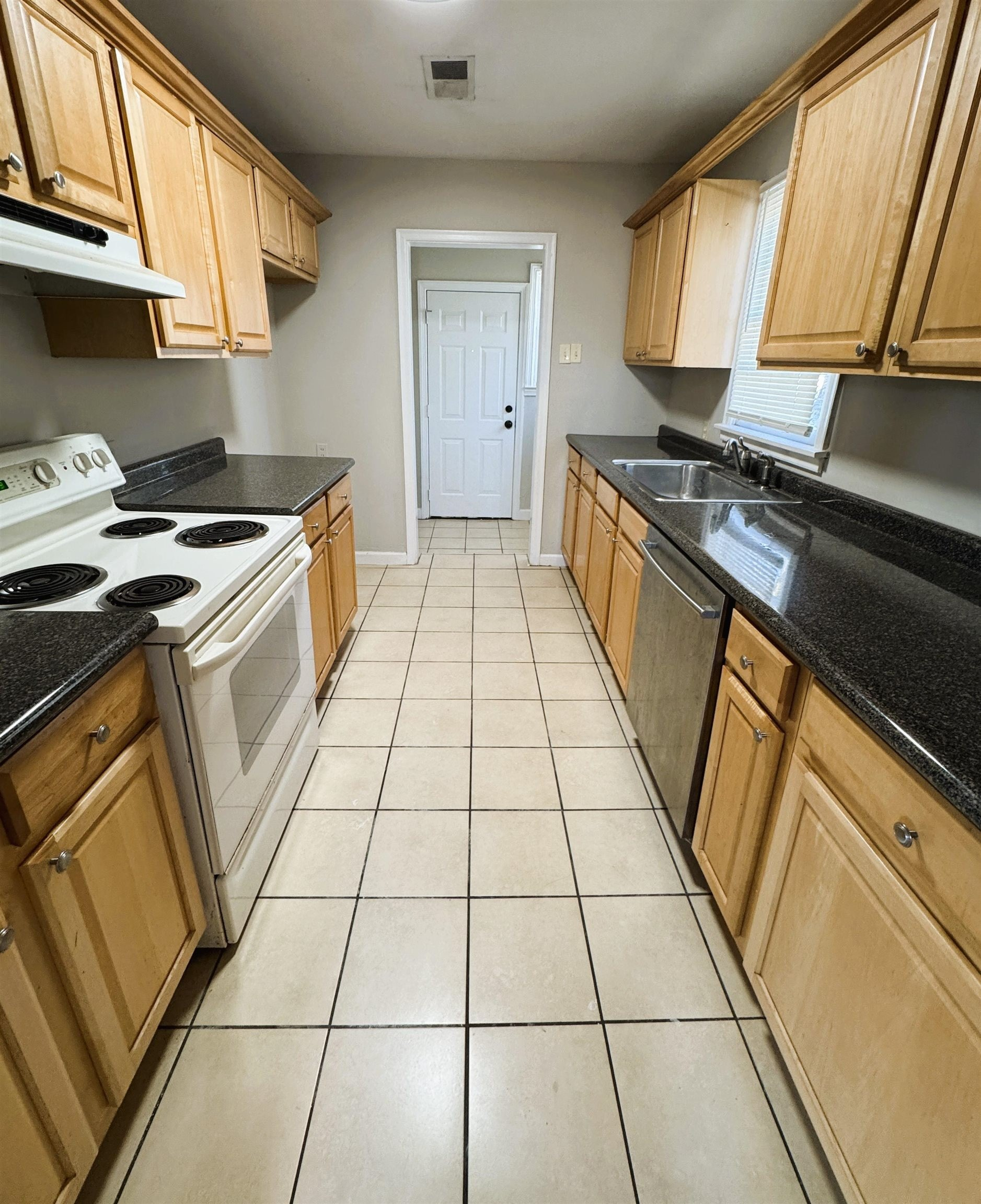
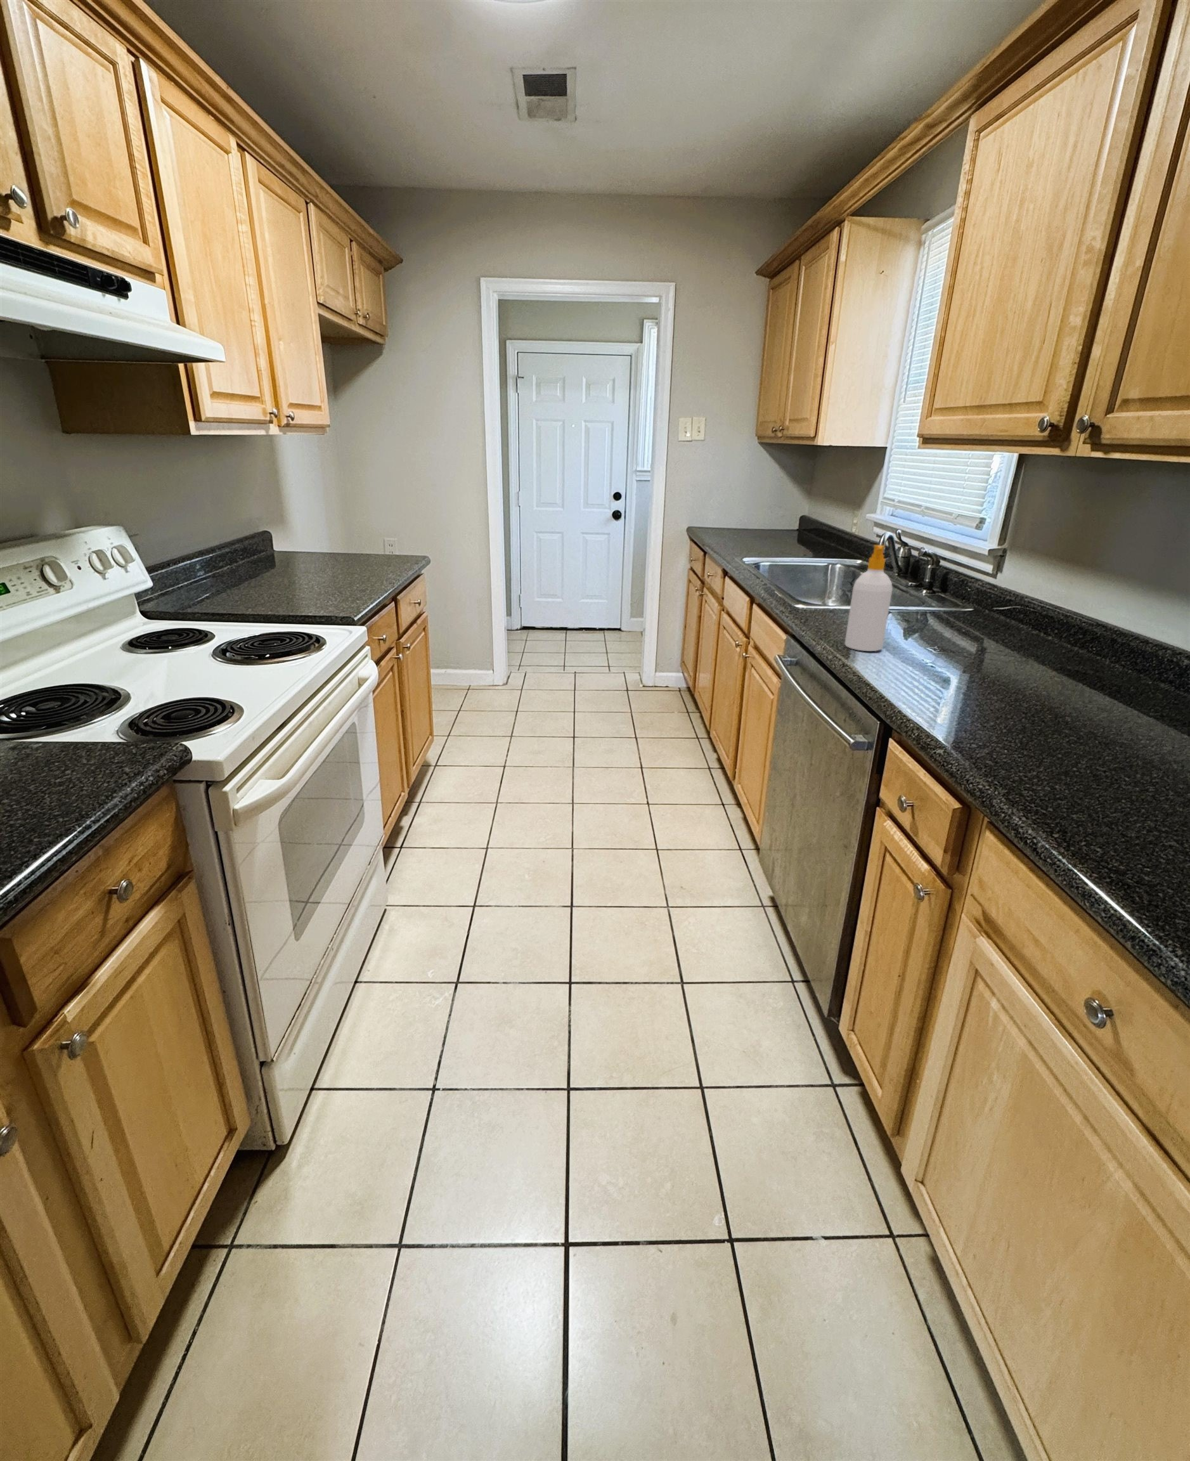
+ soap bottle (871, 597)
